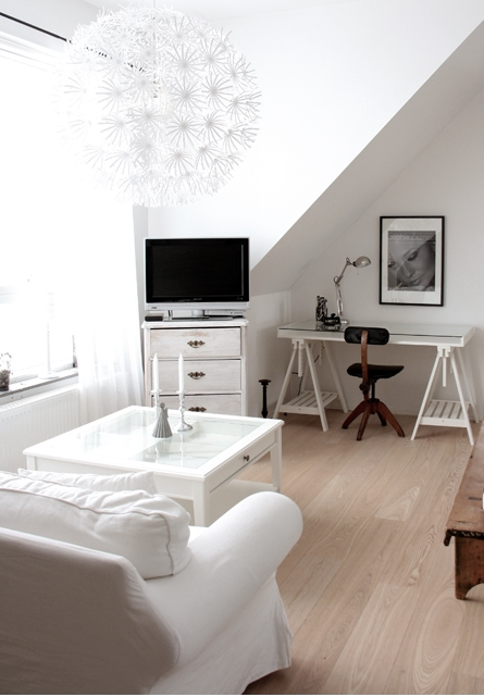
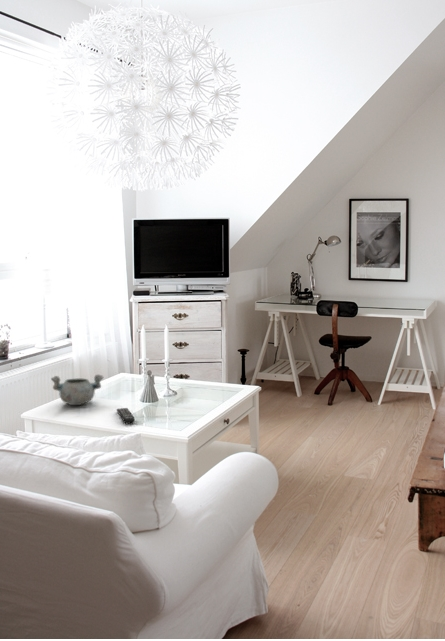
+ decorative bowl (77, 389)
+ remote control (125, 415)
